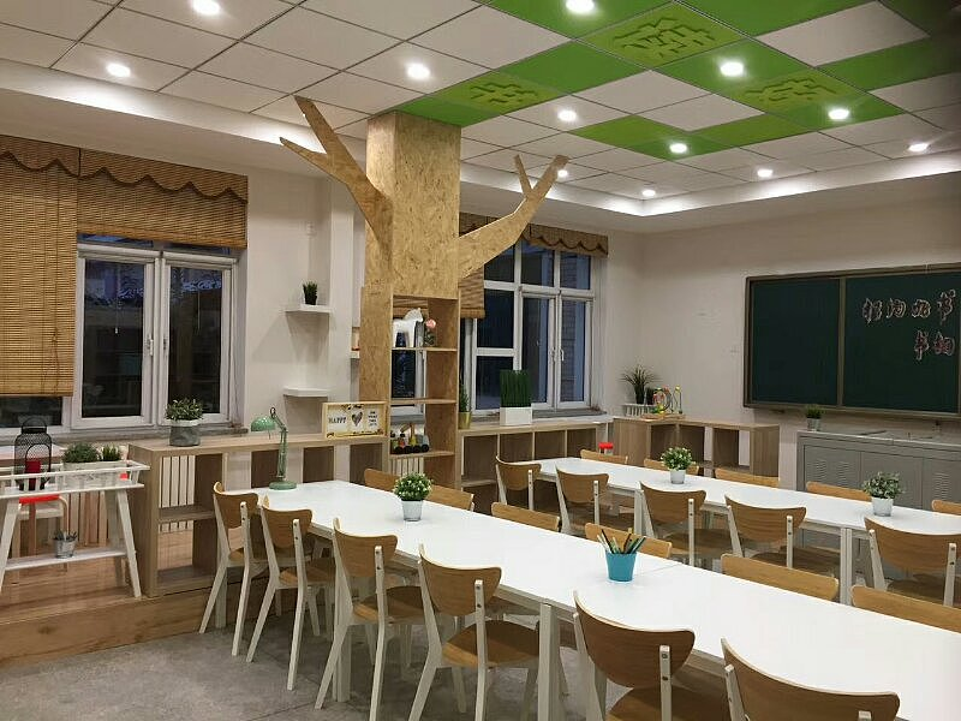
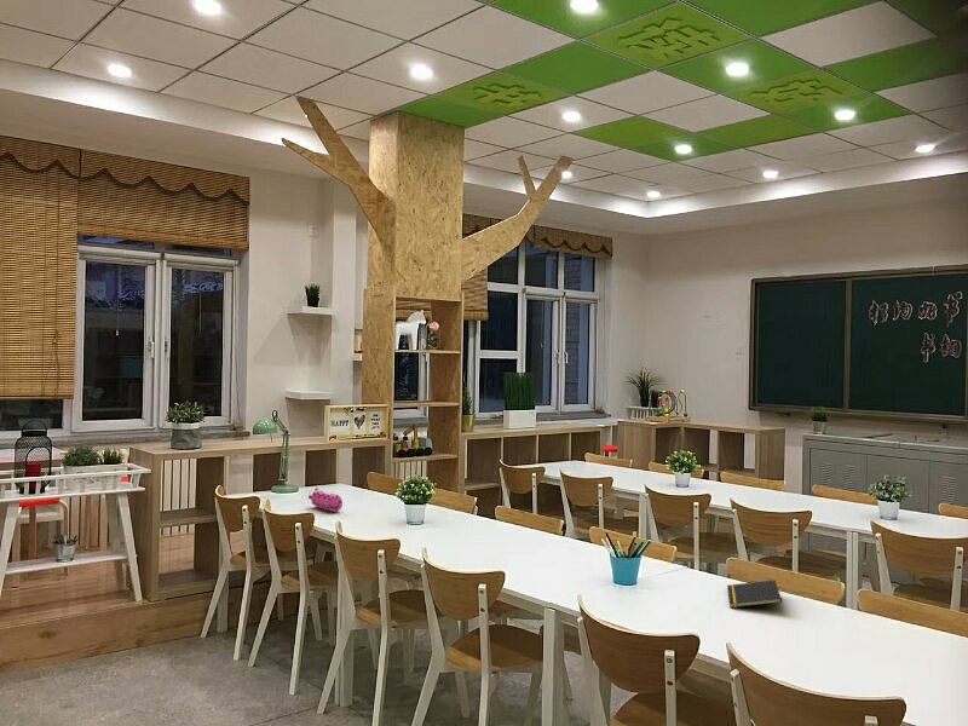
+ notepad (753, 593)
+ pencil case (325, 500)
